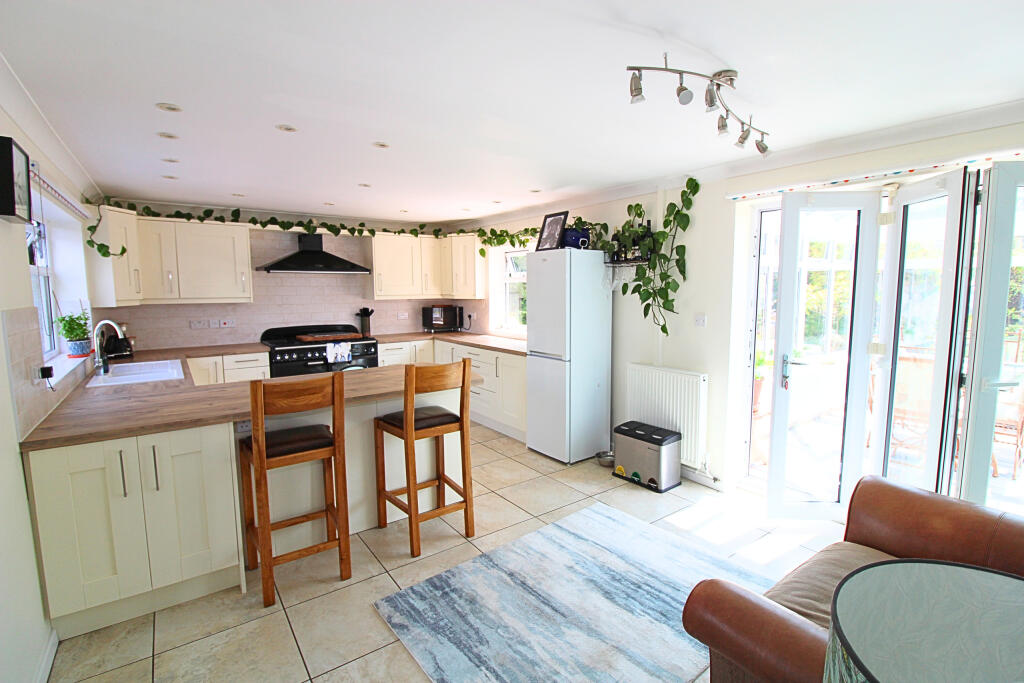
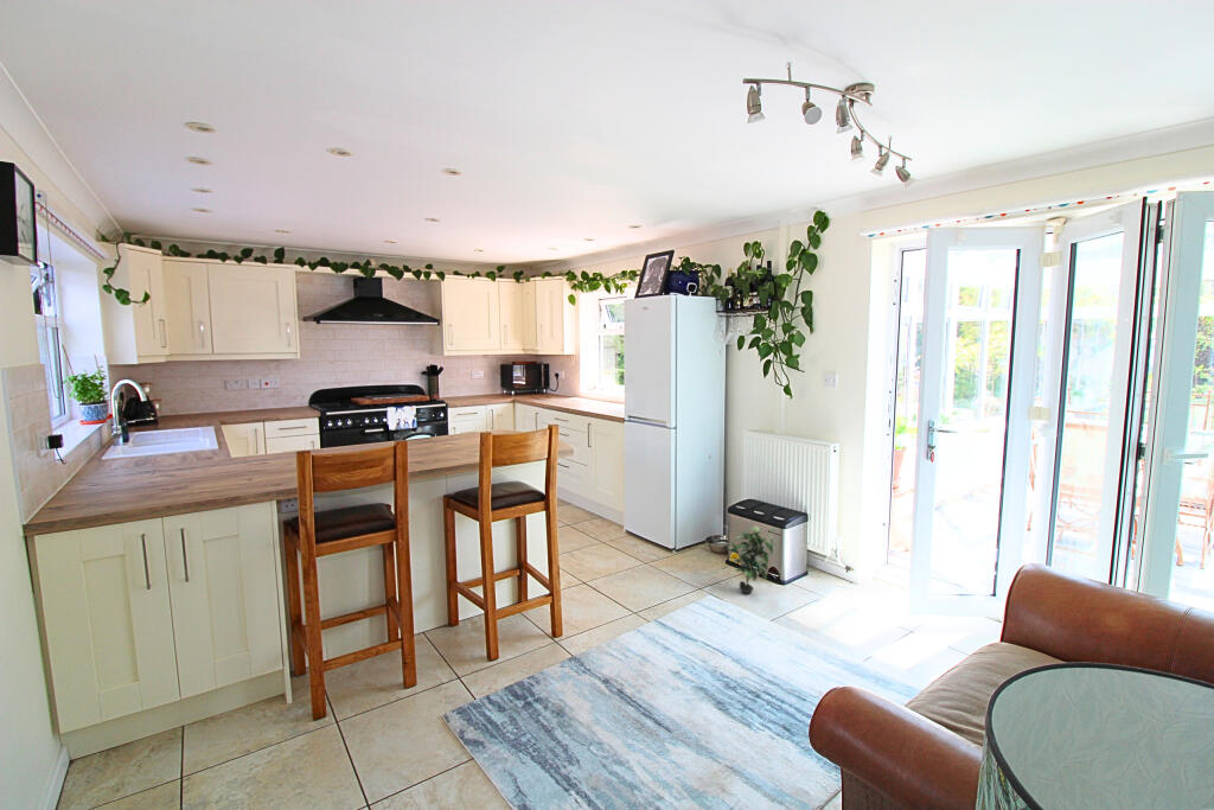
+ potted plant (752, 557)
